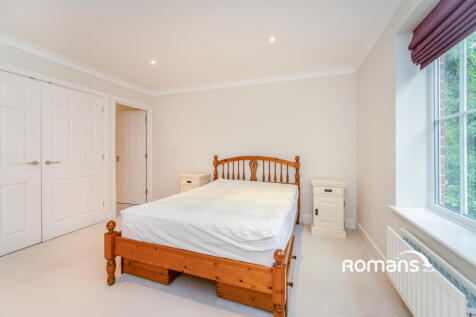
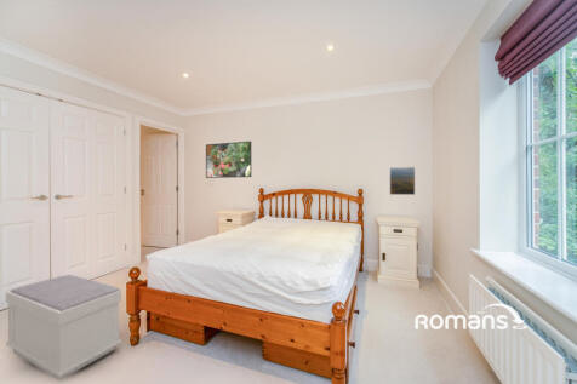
+ bench (64, 319)
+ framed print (401, 180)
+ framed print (228, 160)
